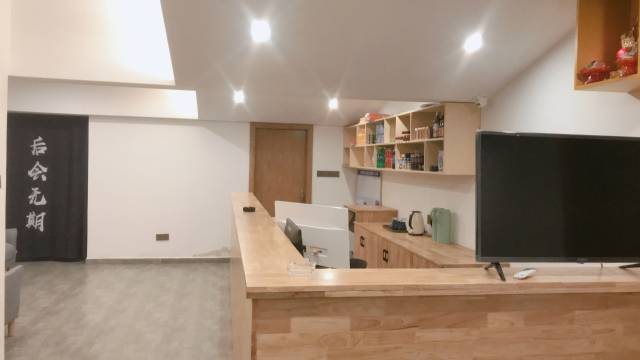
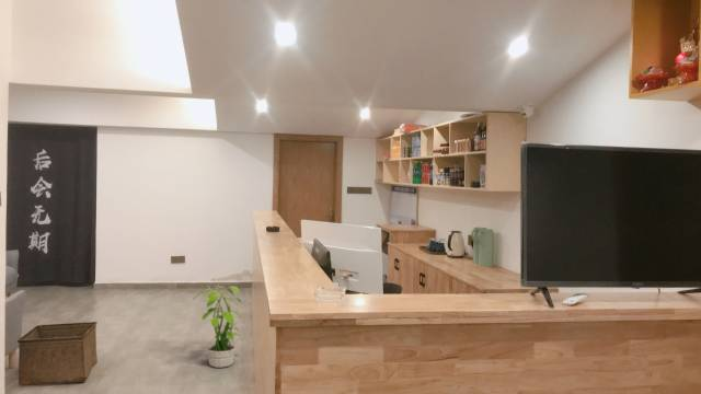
+ potted plant (217, 325)
+ storage bin (60, 351)
